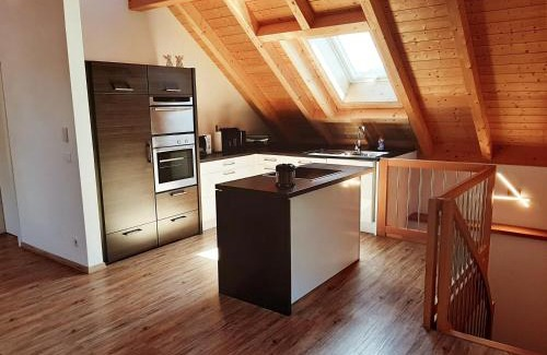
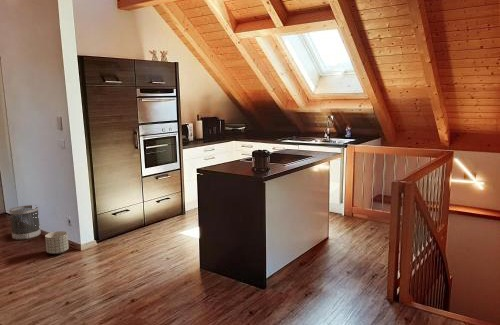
+ planter (57, 243)
+ wastebasket (25, 222)
